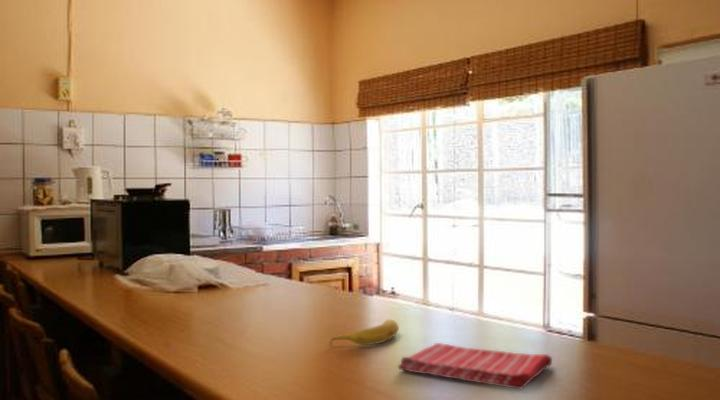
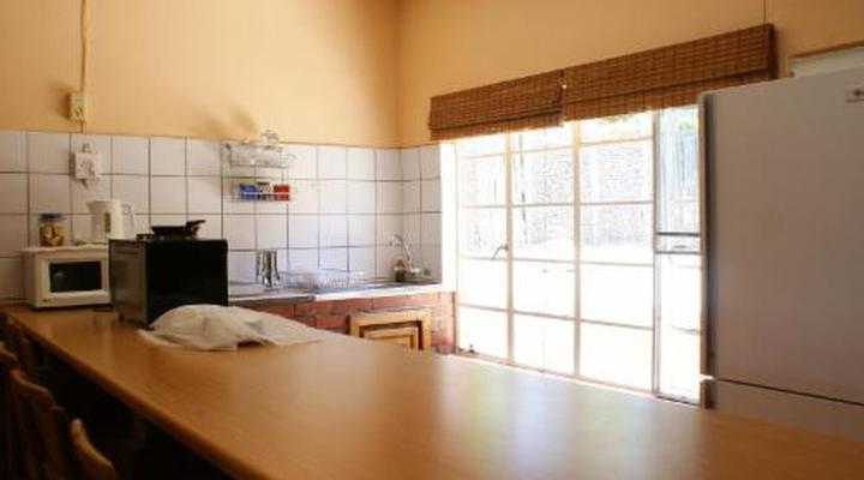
- dish towel (476, 361)
- fruit (371, 331)
